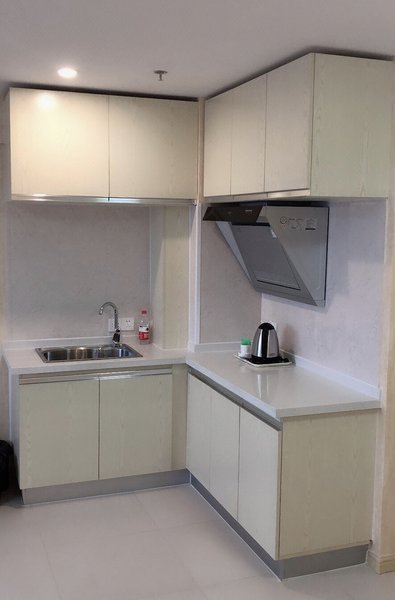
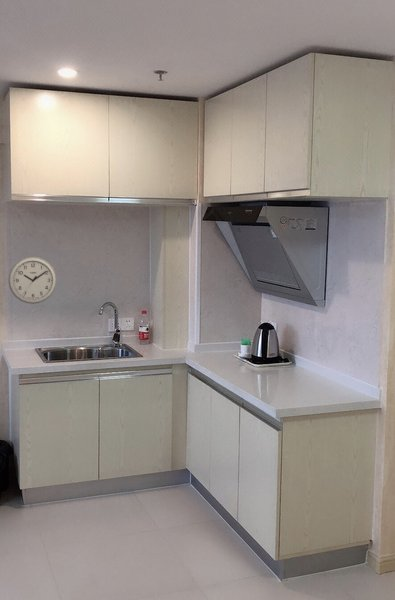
+ wall clock (32, 280)
